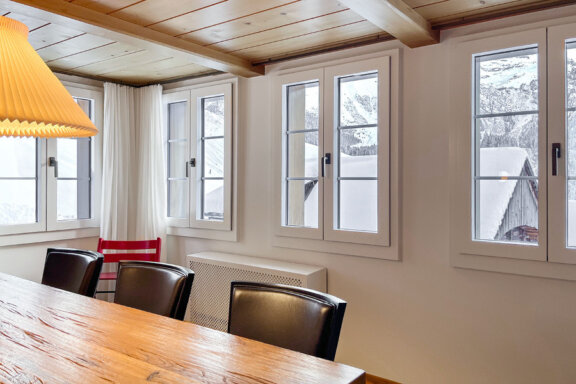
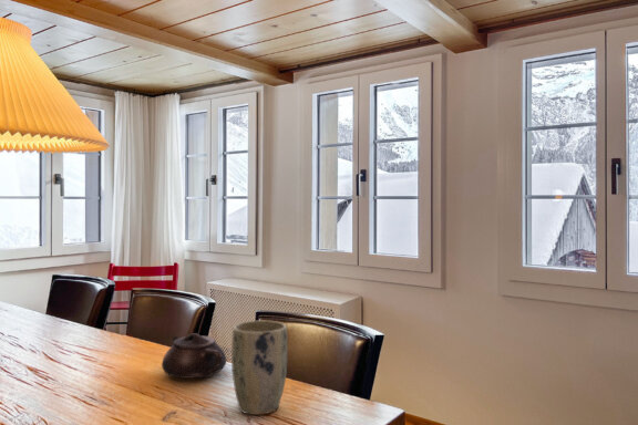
+ teapot (194, 353)
+ plant pot (259, 366)
